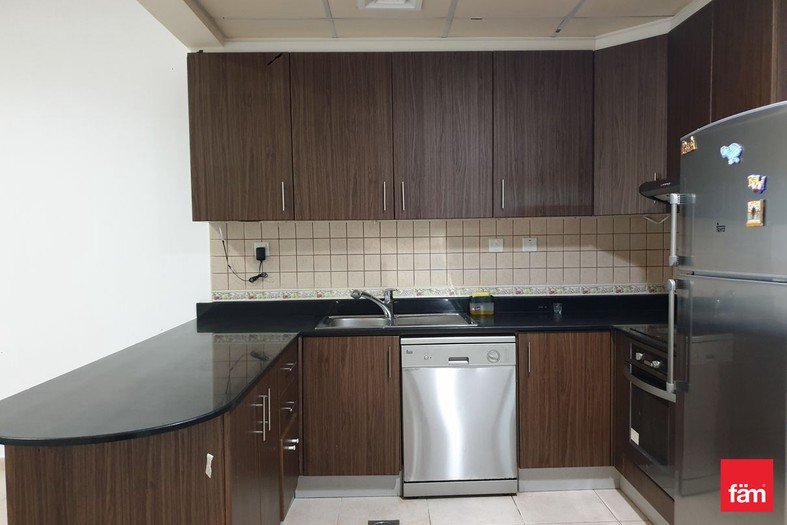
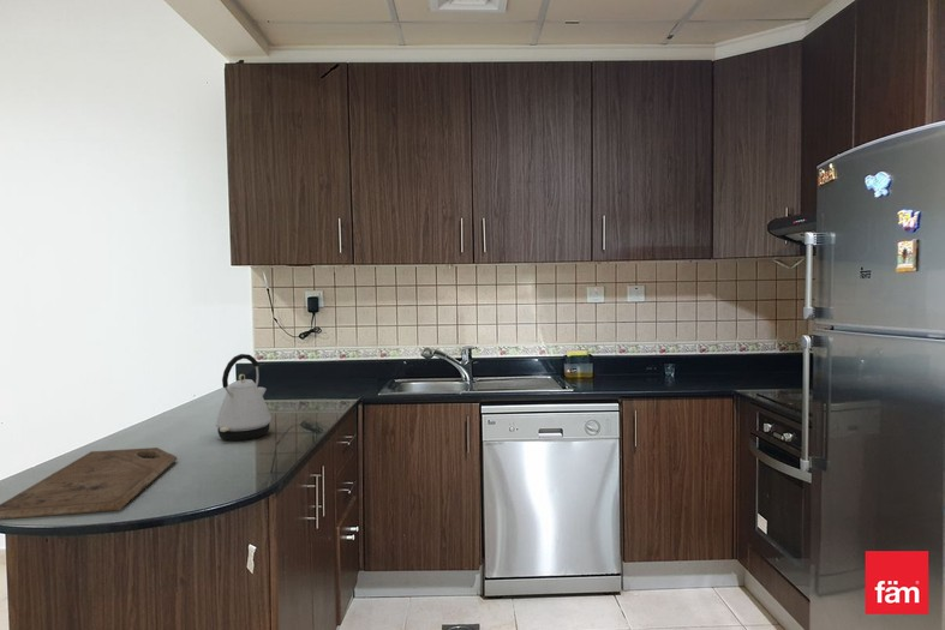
+ cutting board (101, 476)
+ kettle (244, 394)
